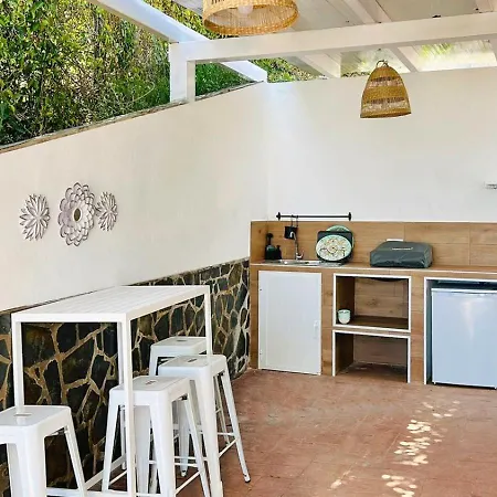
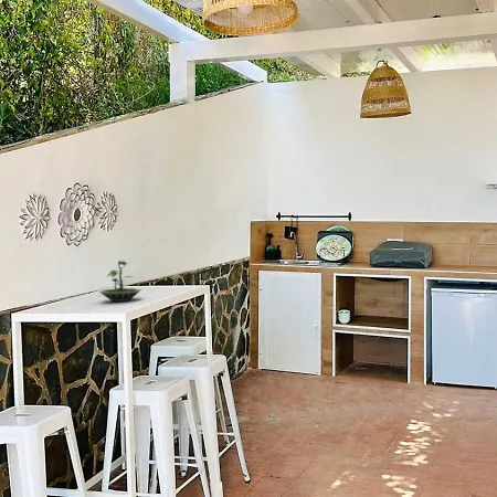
+ terrarium (119, 267)
